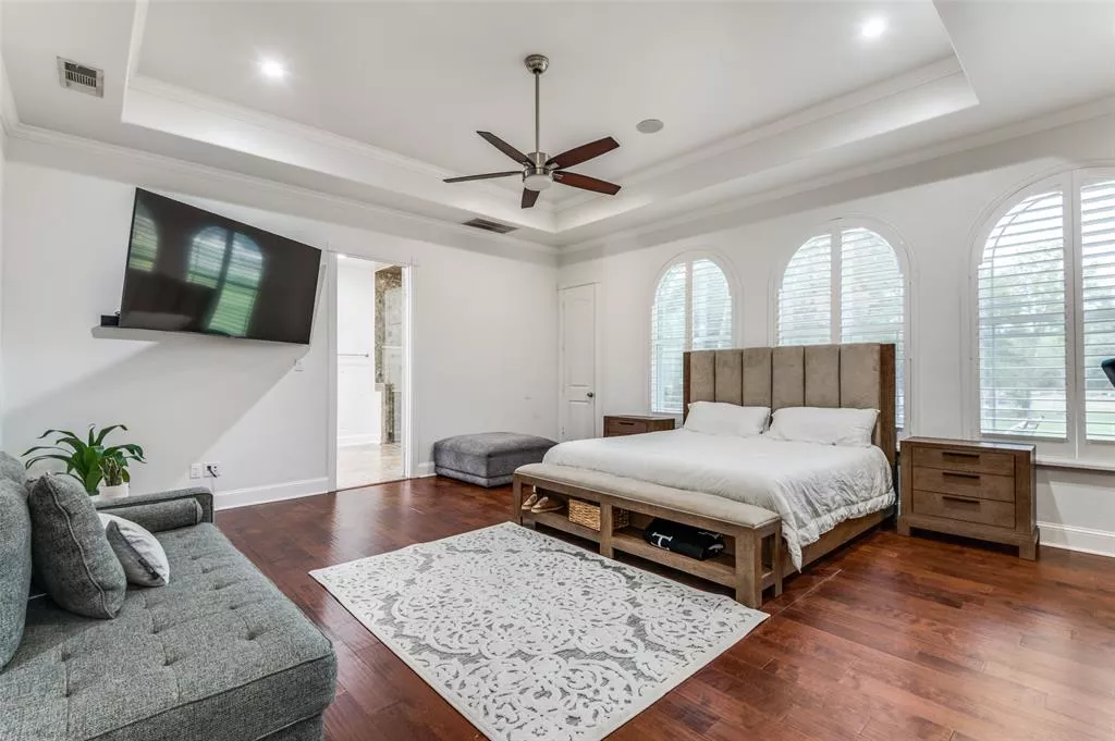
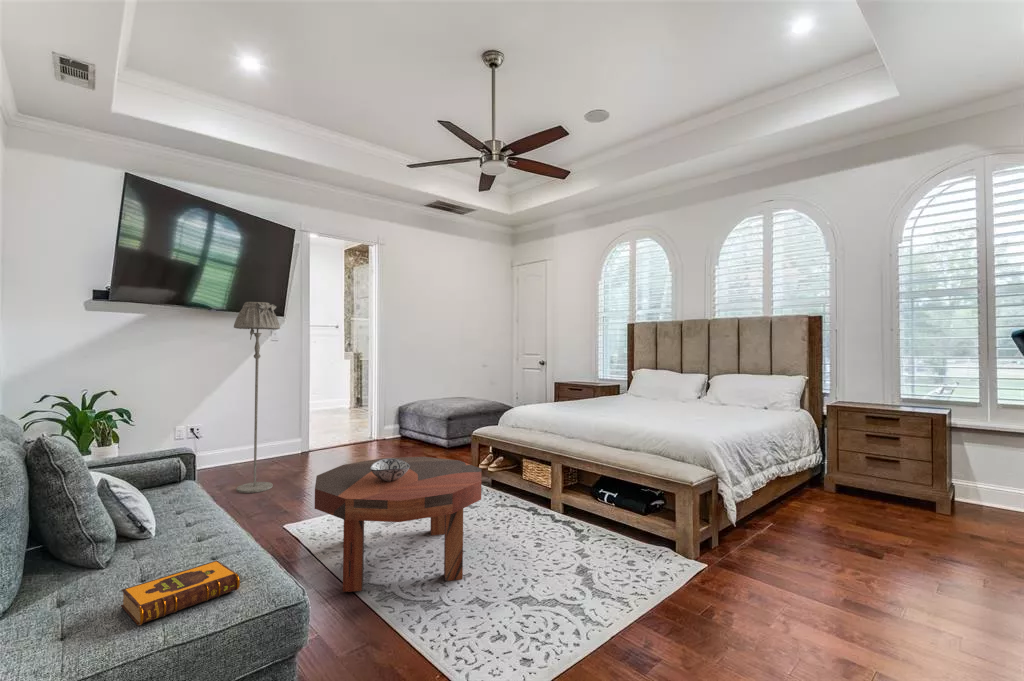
+ floor lamp (256, 395)
+ coffee table (401, 517)
+ hardback book (182, 590)
+ decorative bowl (390, 470)
